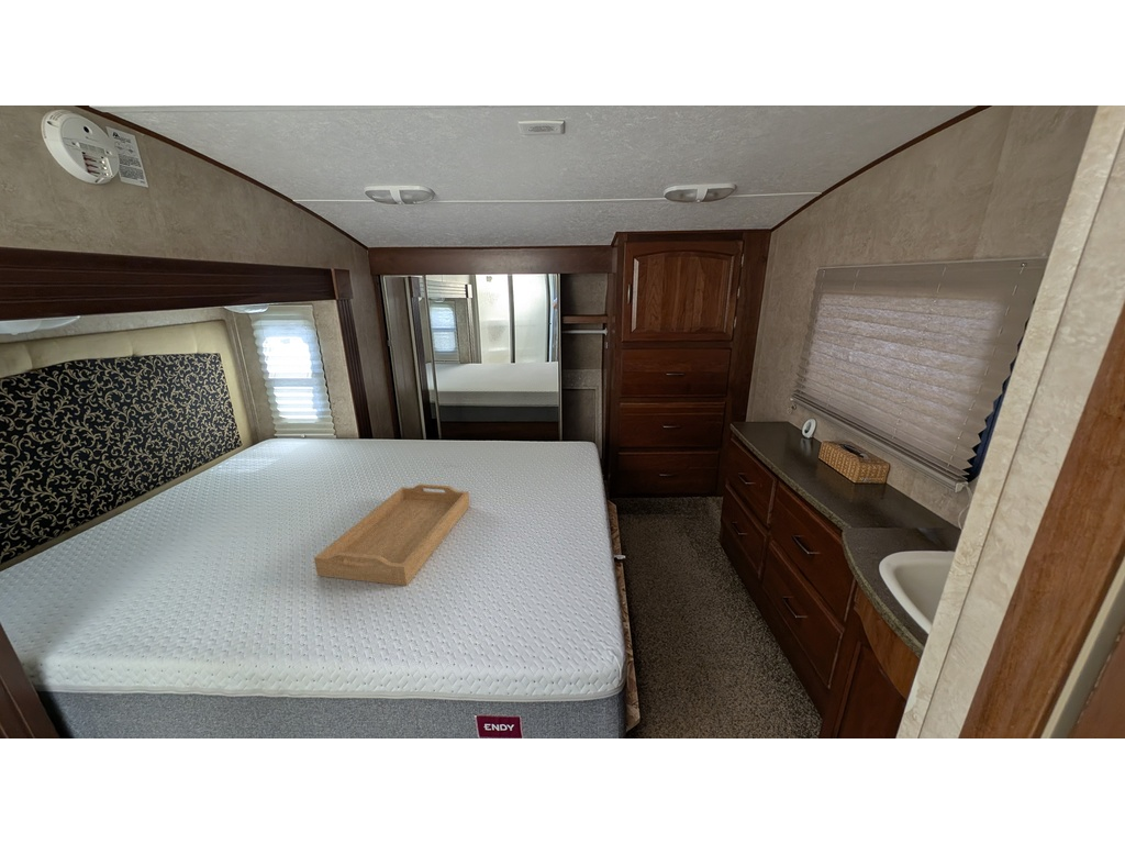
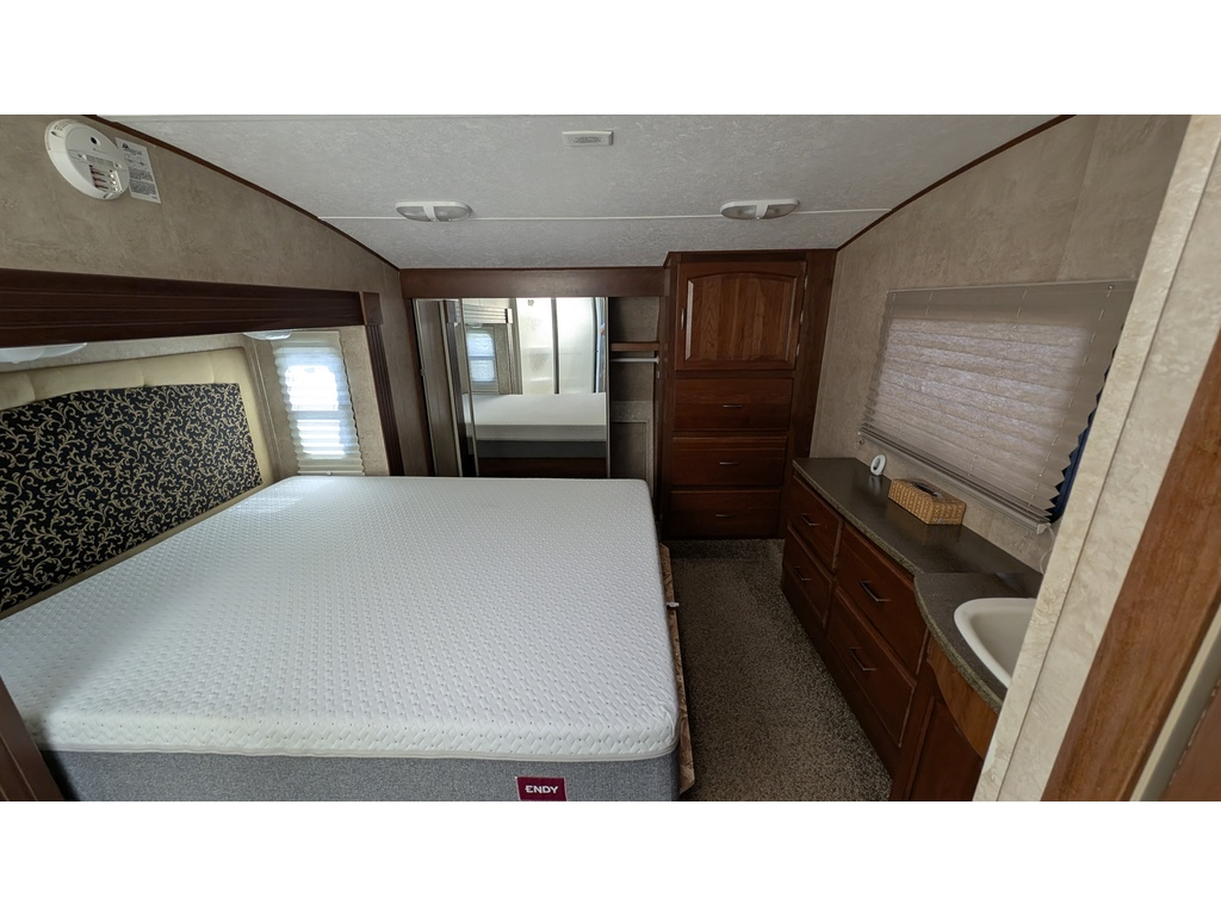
- serving tray (403, 524)
